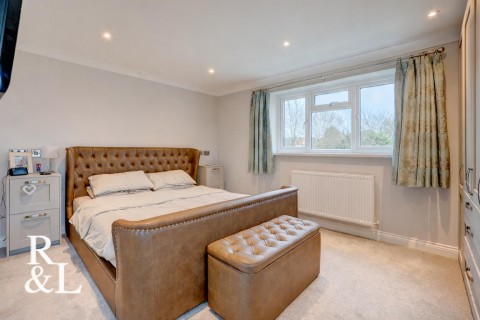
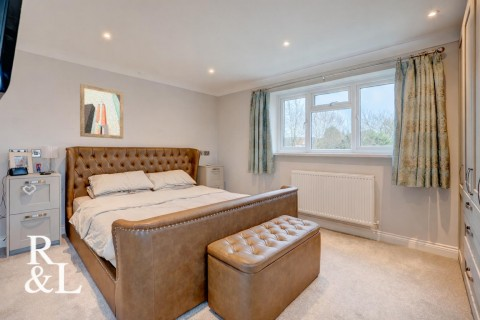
+ wall art (102, 113)
